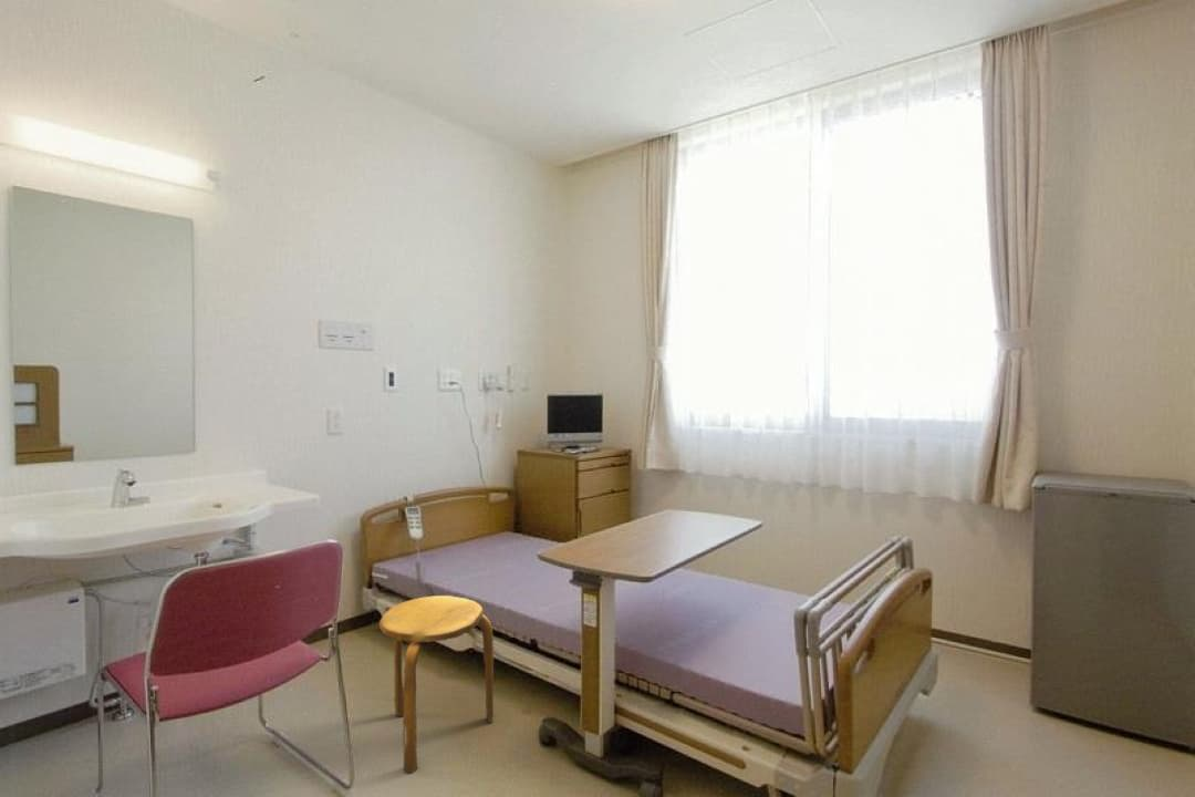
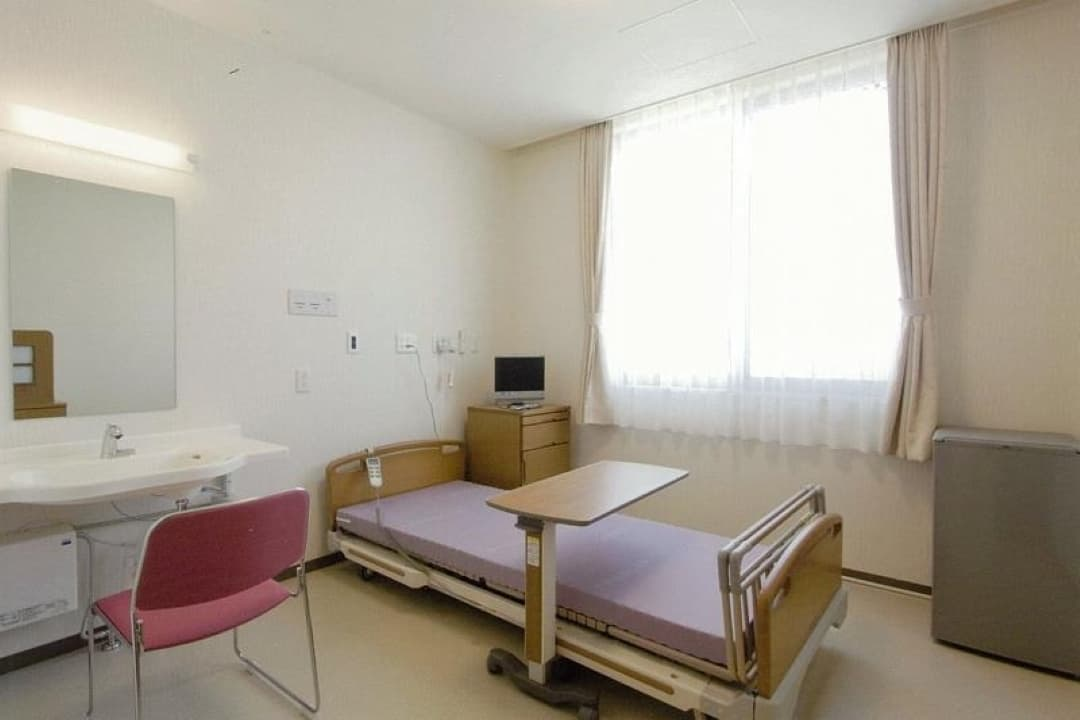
- stool (415, 672)
